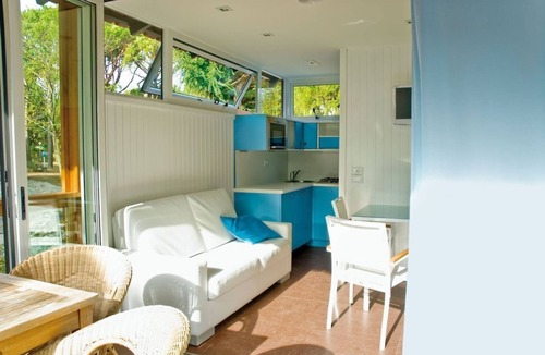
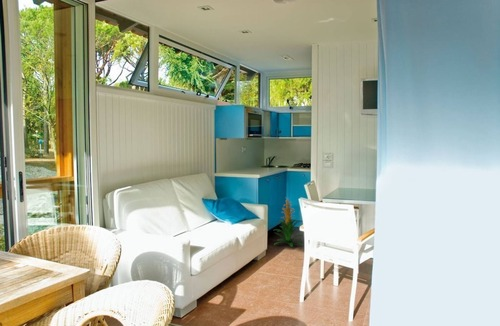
+ indoor plant (288, 220)
